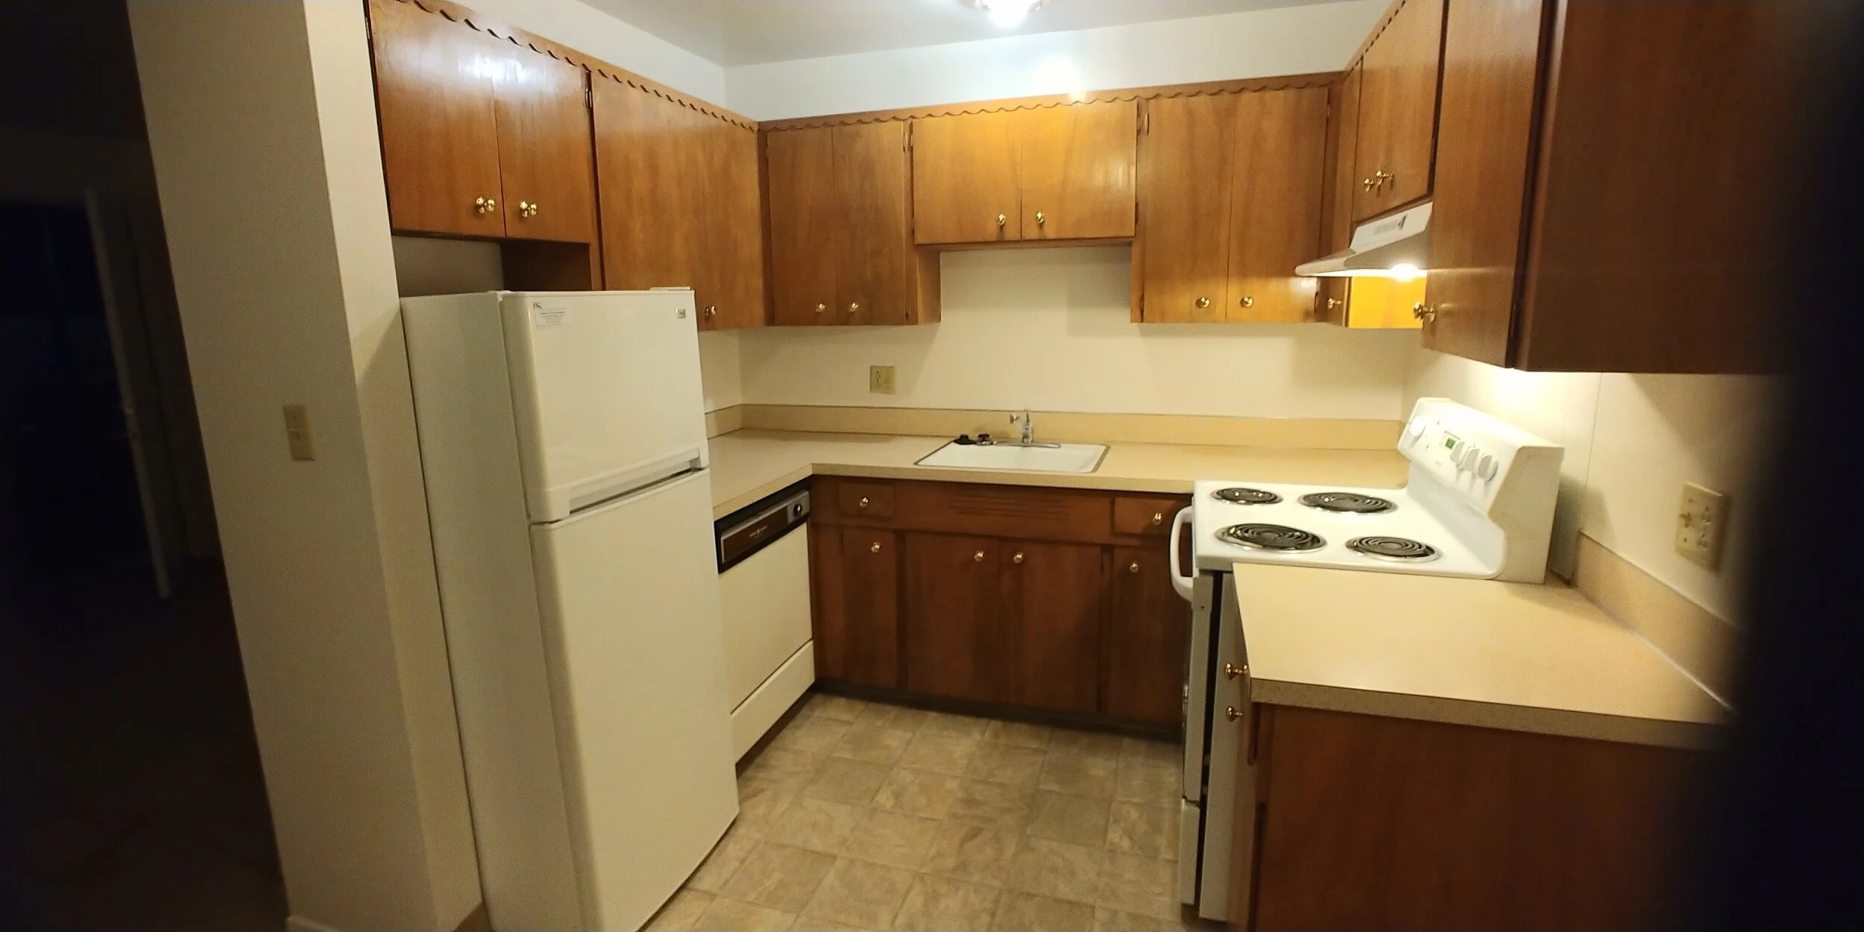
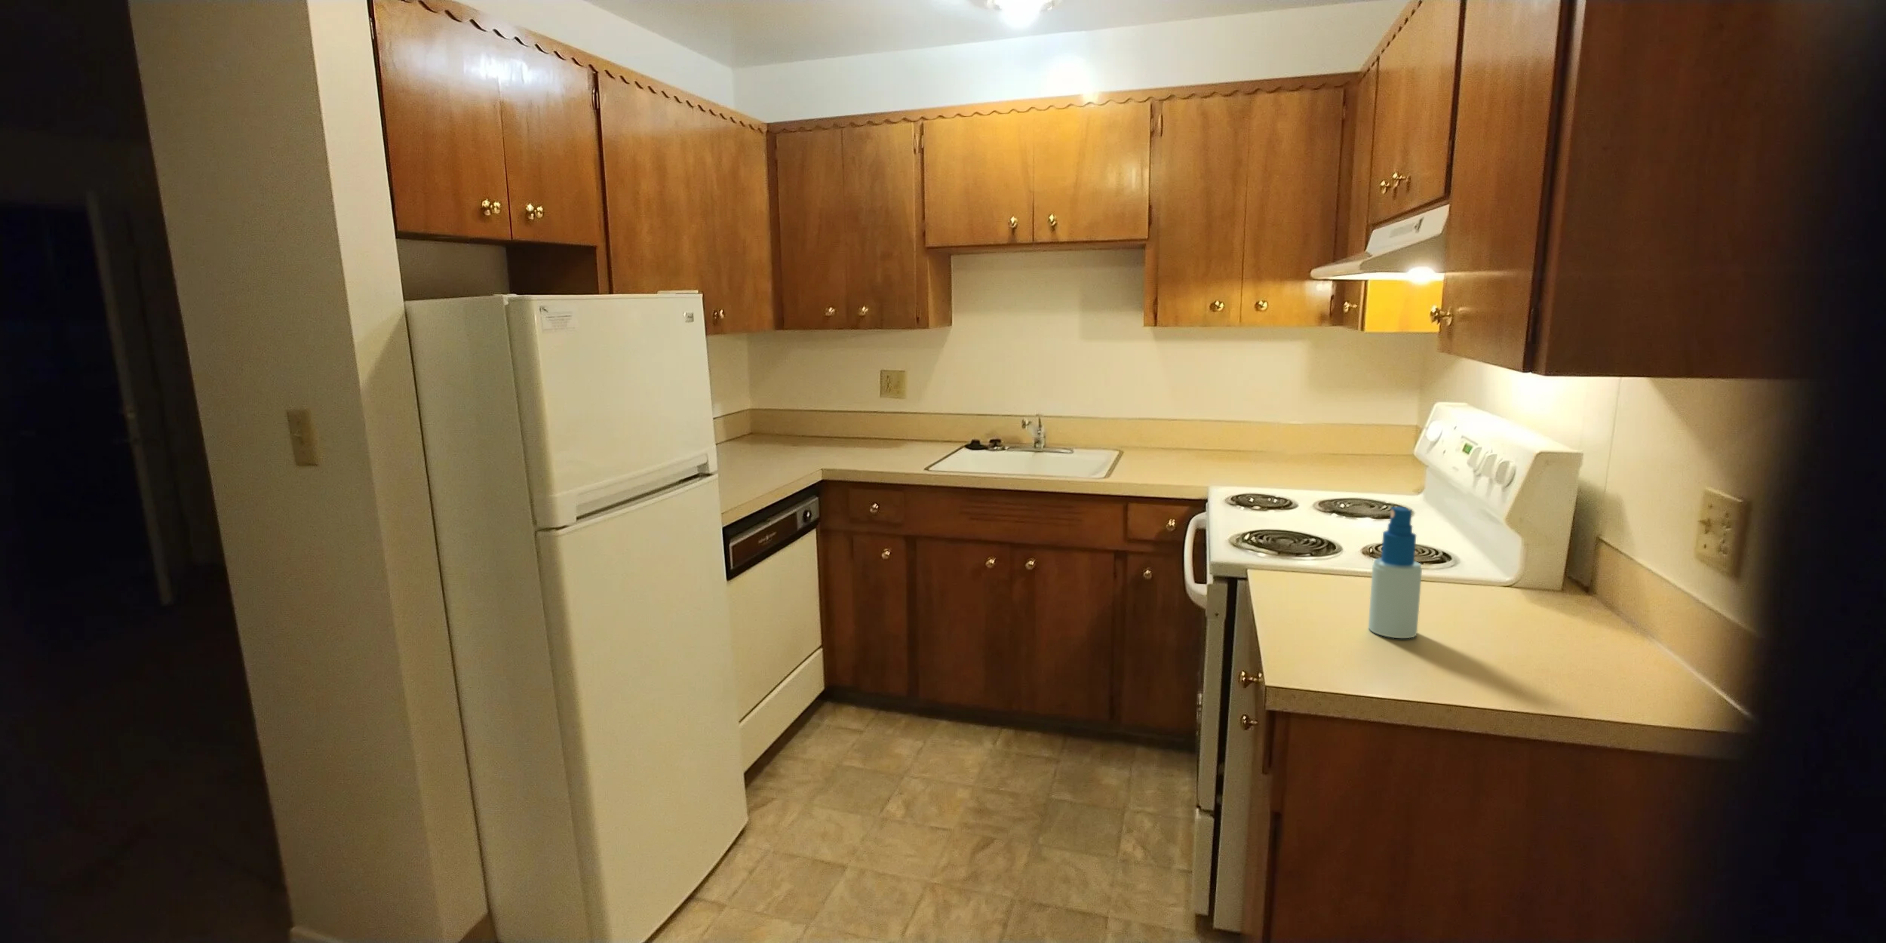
+ spray bottle (1396, 570)
